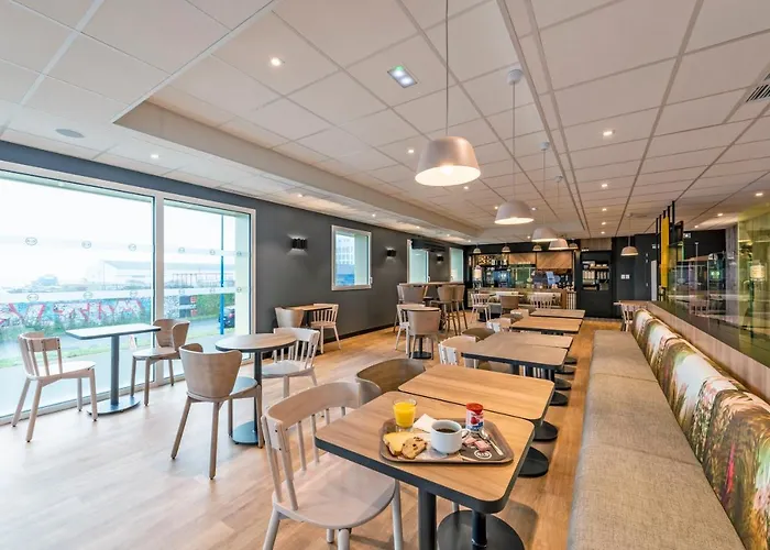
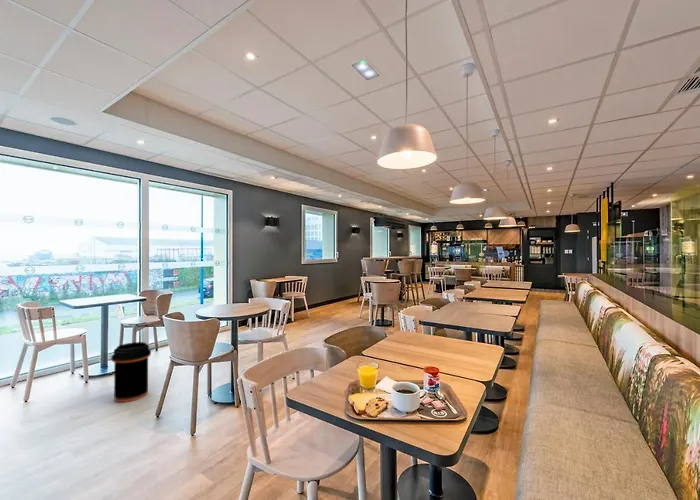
+ trash can (131, 370)
